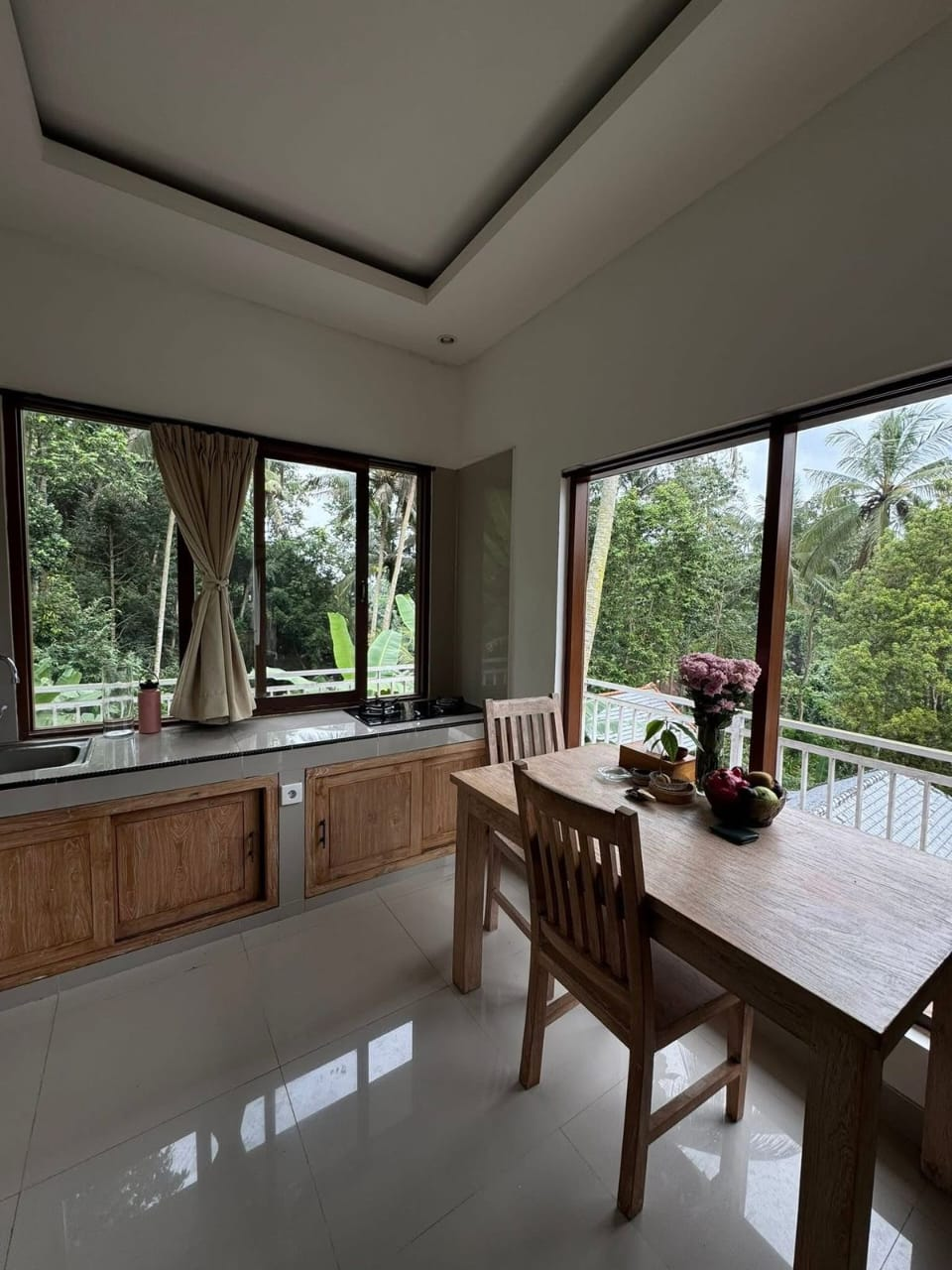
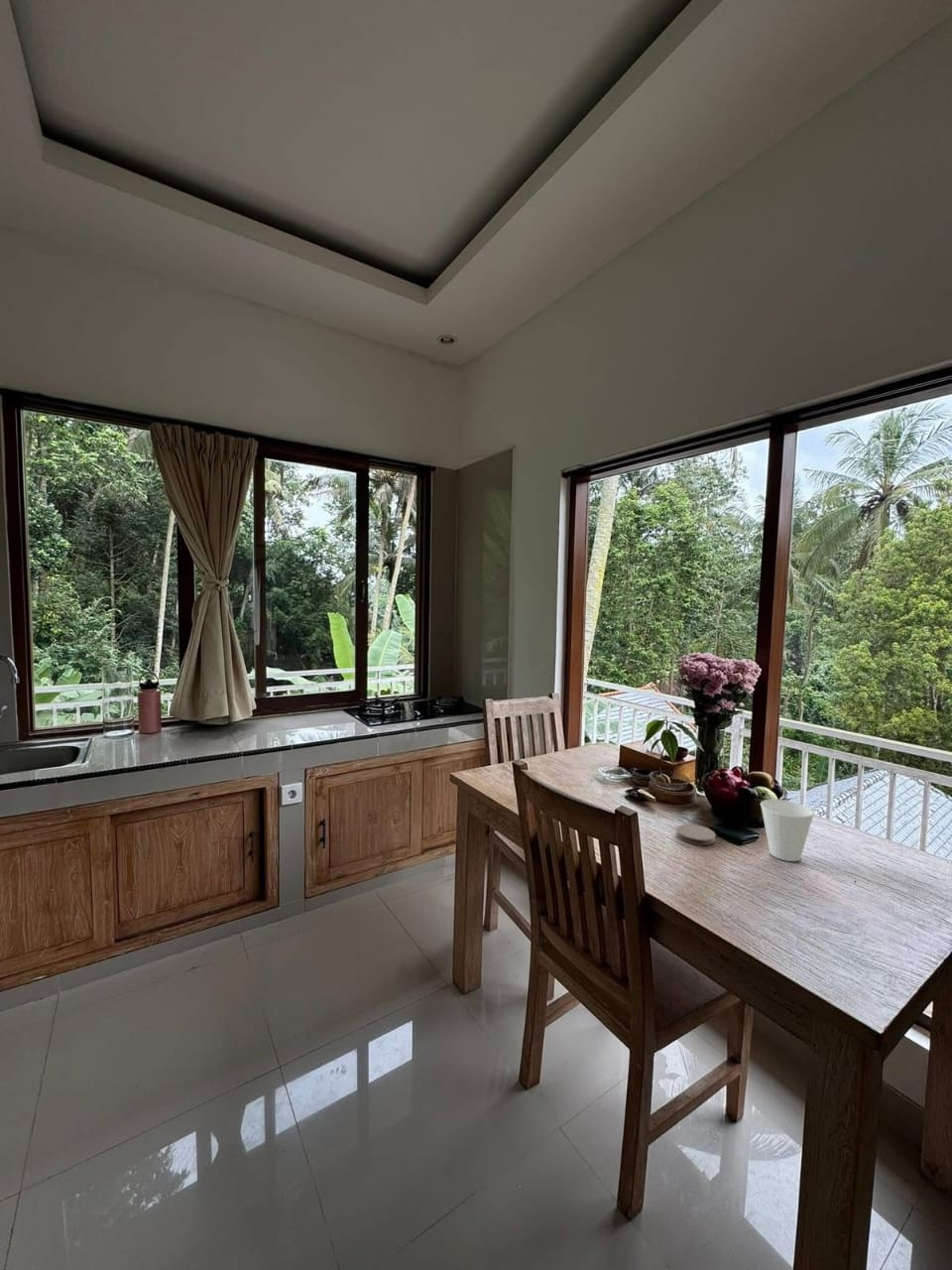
+ coaster (695, 833)
+ cup (785, 830)
